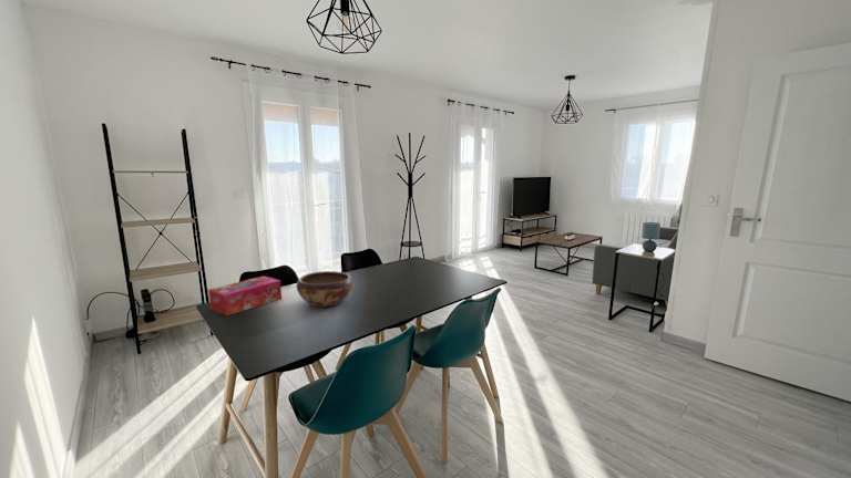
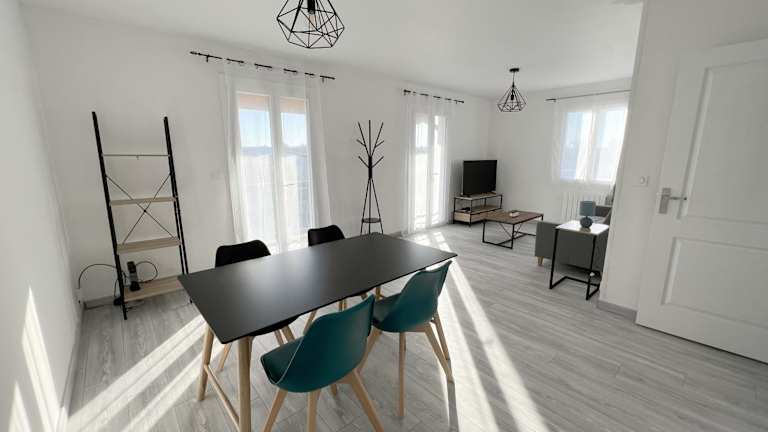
- decorative bowl (325, 289)
- tissue box (246, 293)
